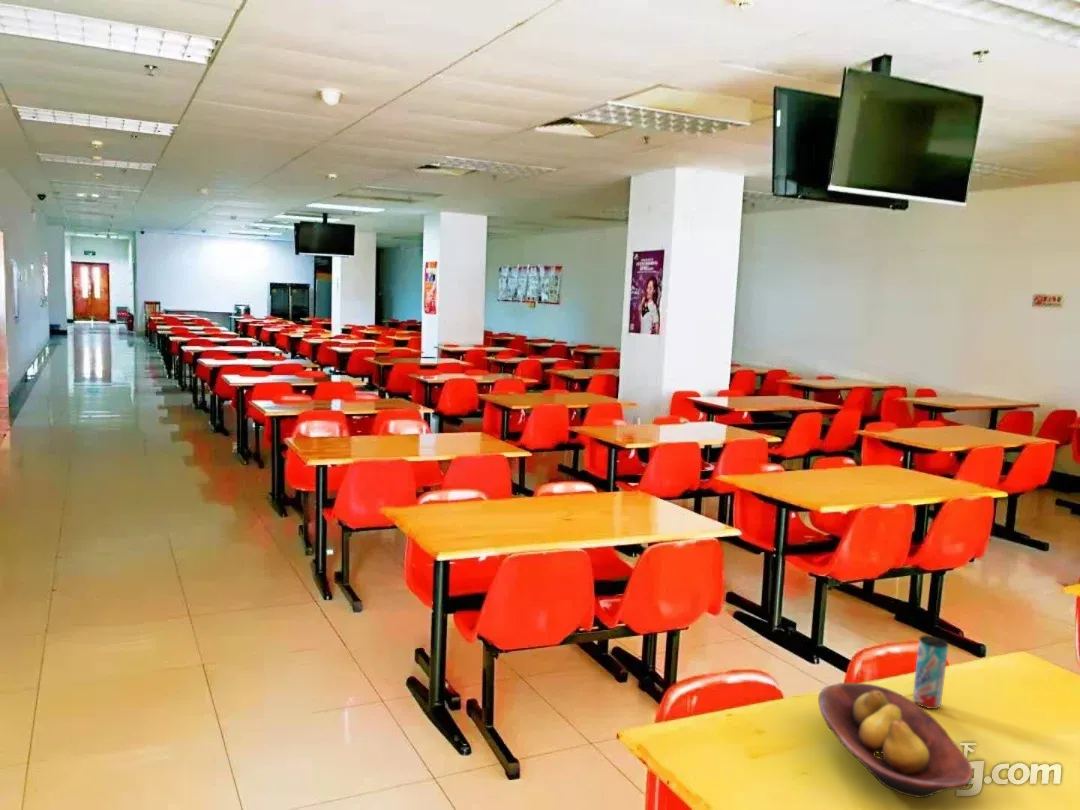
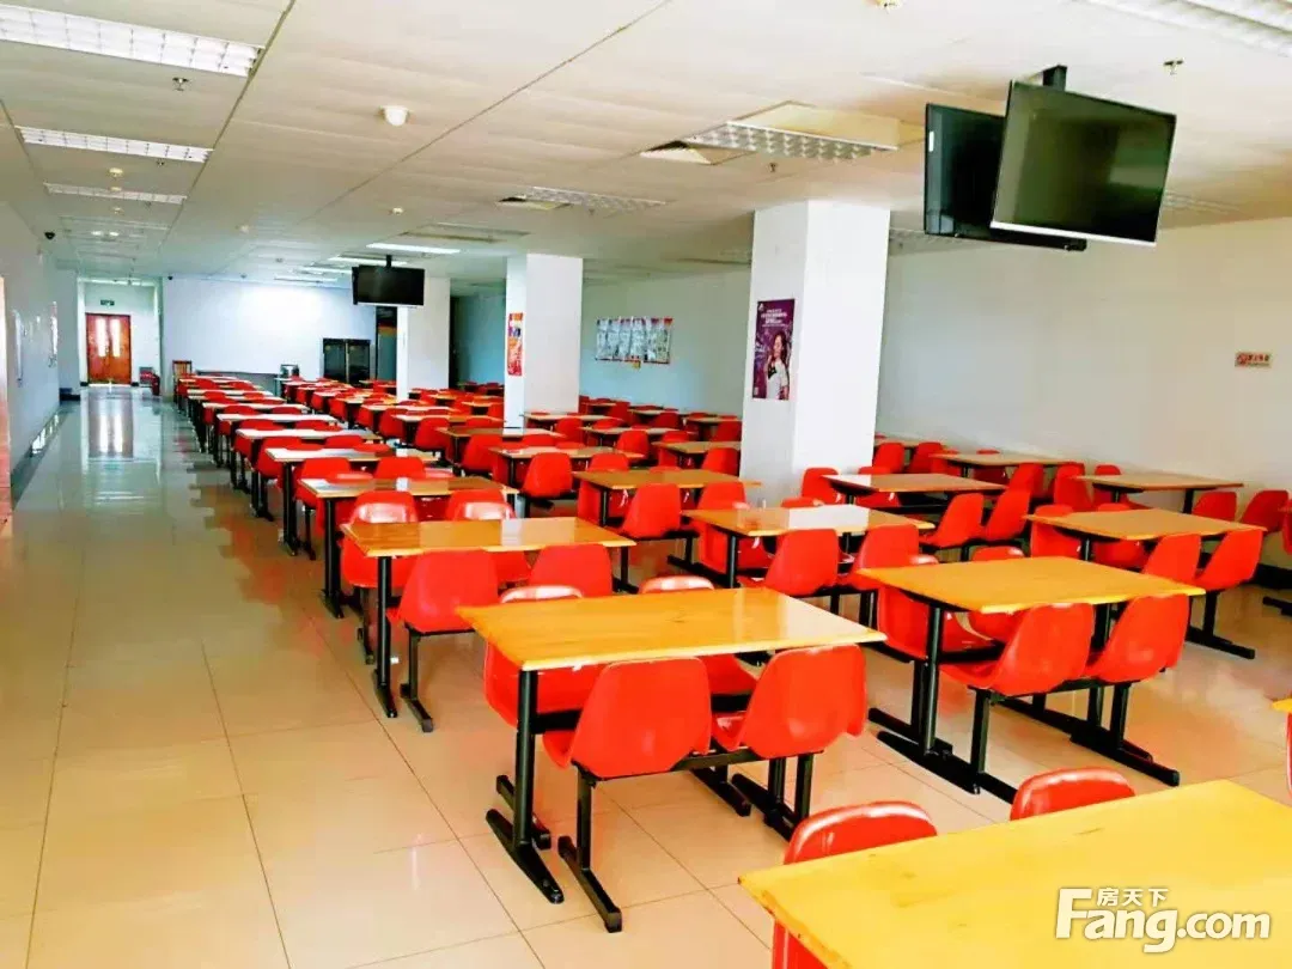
- beverage can (930, 672)
- fruit bowl (889, 731)
